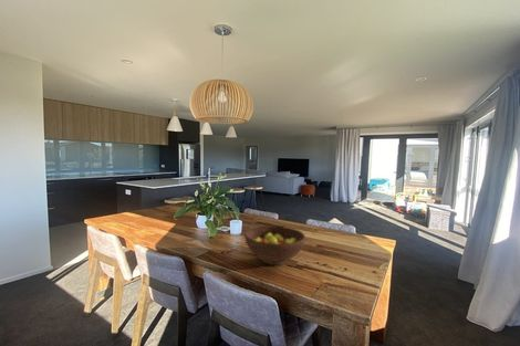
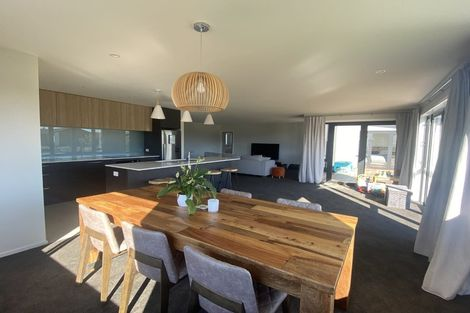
- fruit bowl (273, 247)
